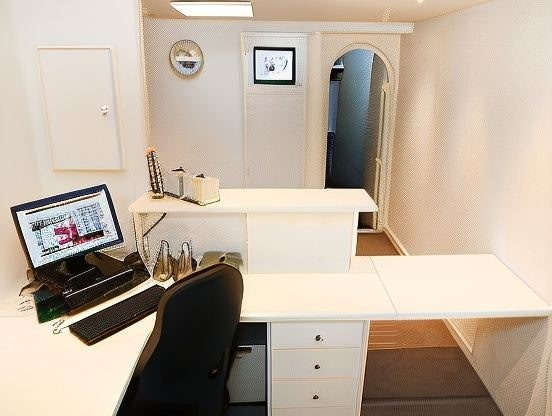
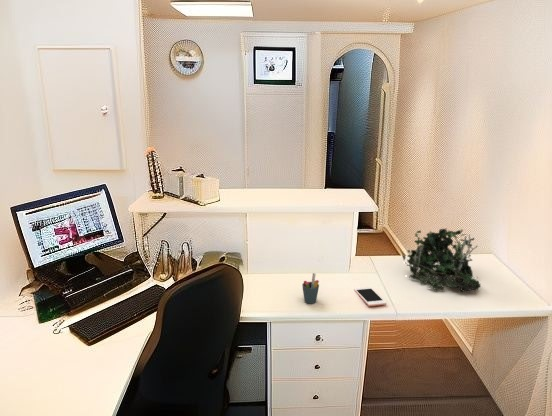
+ pen holder (310, 288)
+ cell phone (369, 296)
+ plant (449, 256)
